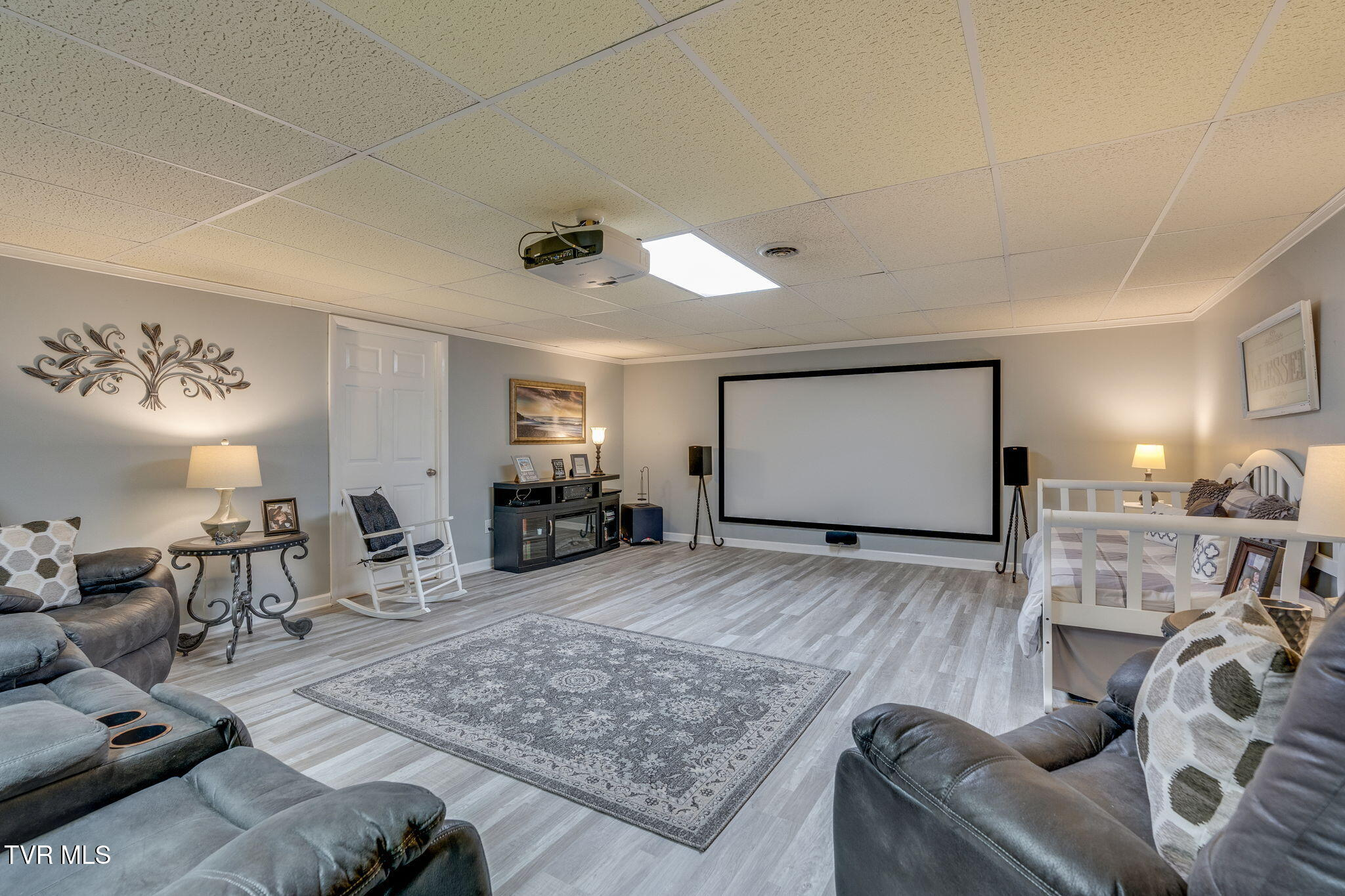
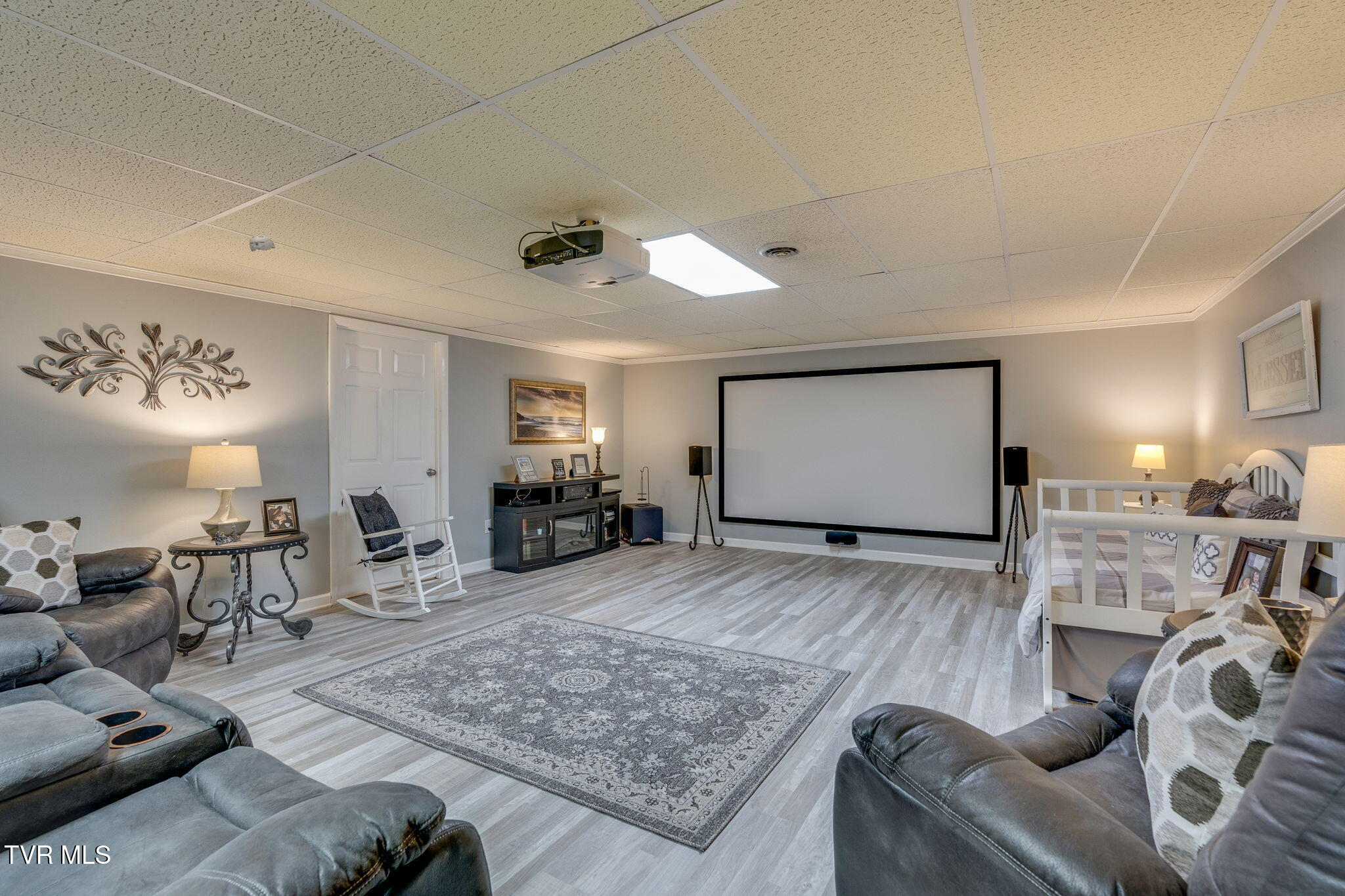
+ smoke detector (262, 245)
